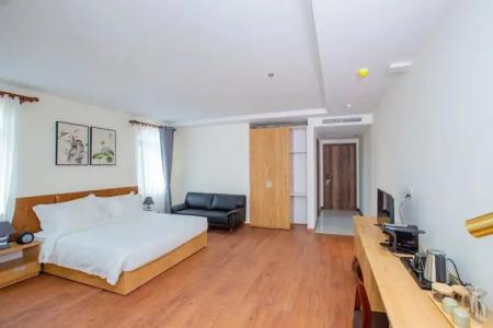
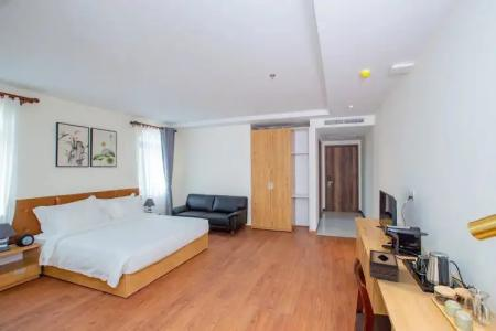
+ tissue box (382, 264)
